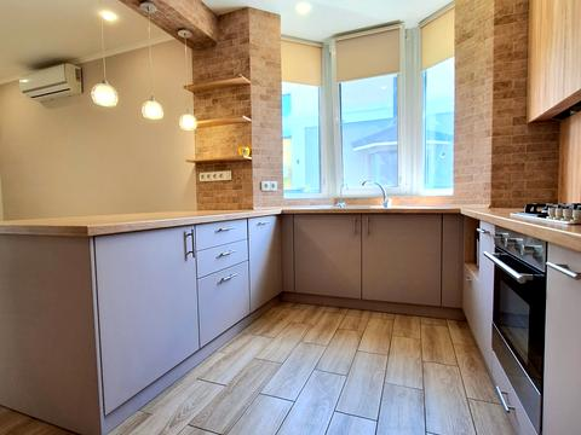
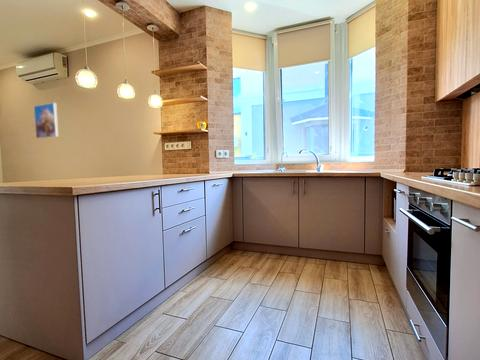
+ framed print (45, 121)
